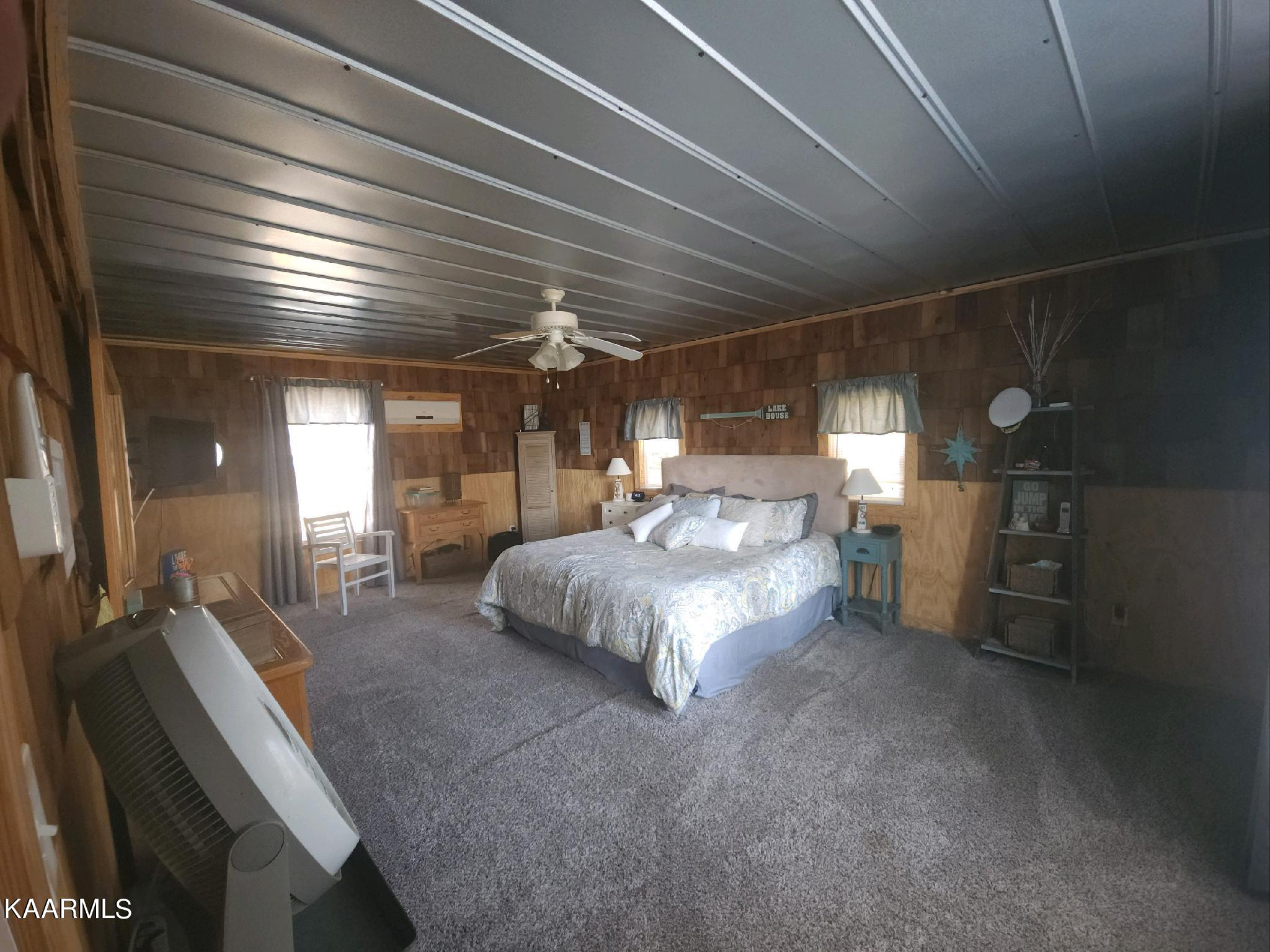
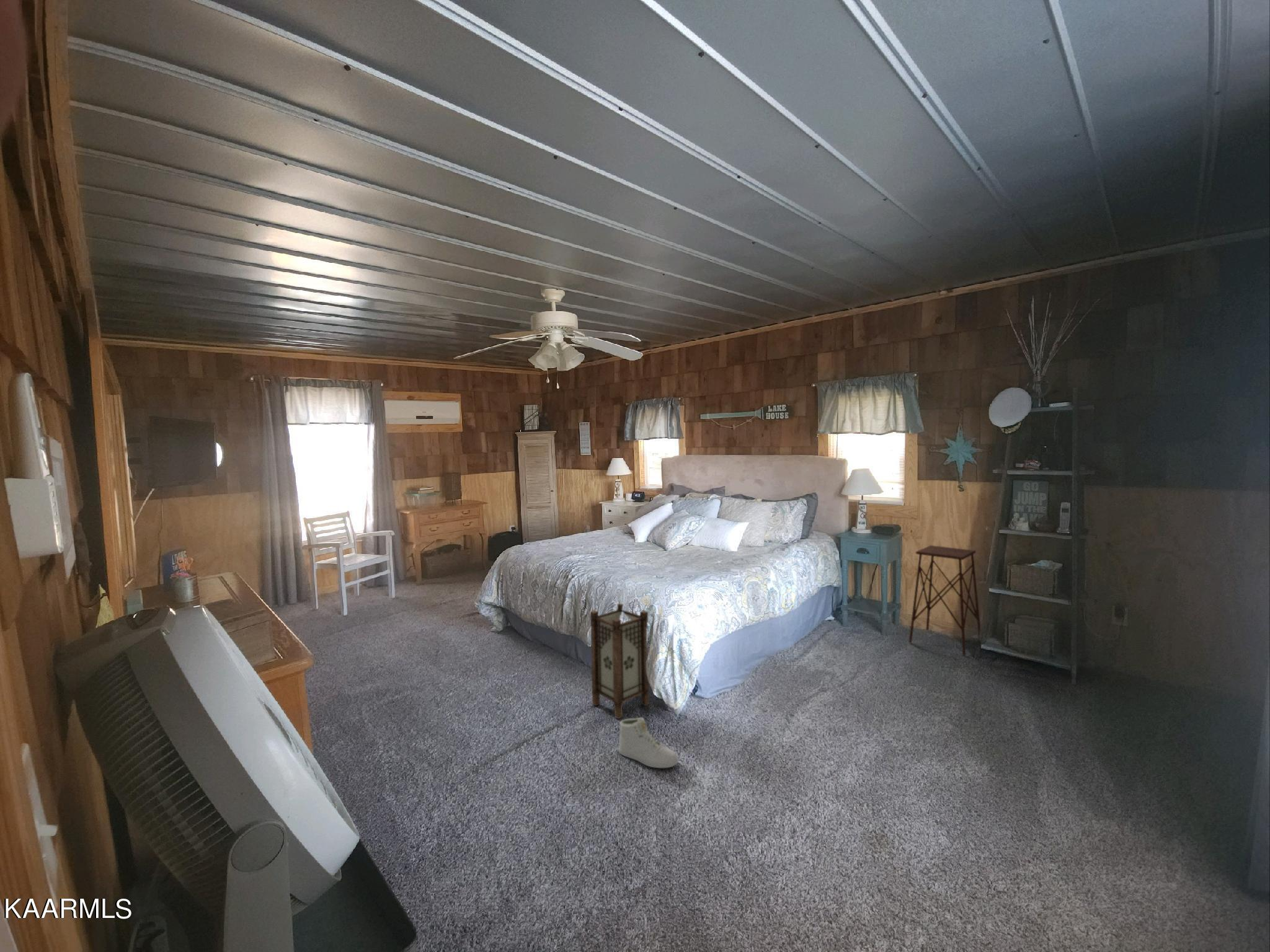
+ sneaker (646, 740)
+ lantern (619, 658)
+ side table (944, 595)
